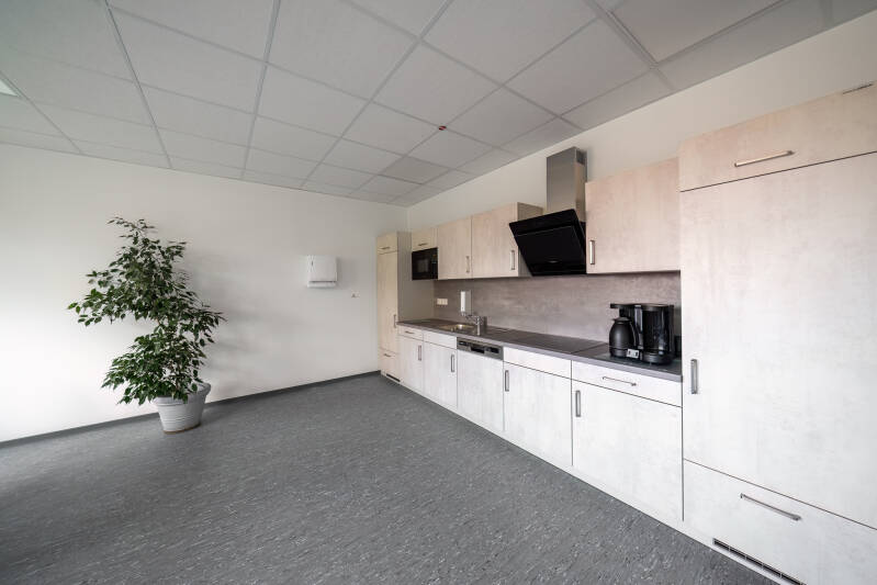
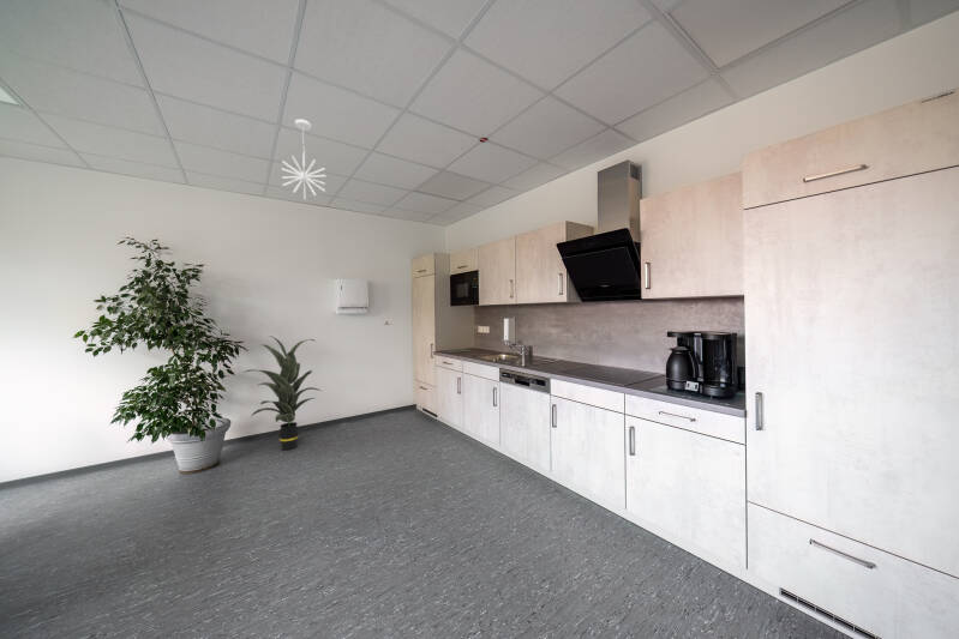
+ indoor plant (282, 391)
+ pendant light (304, 159)
